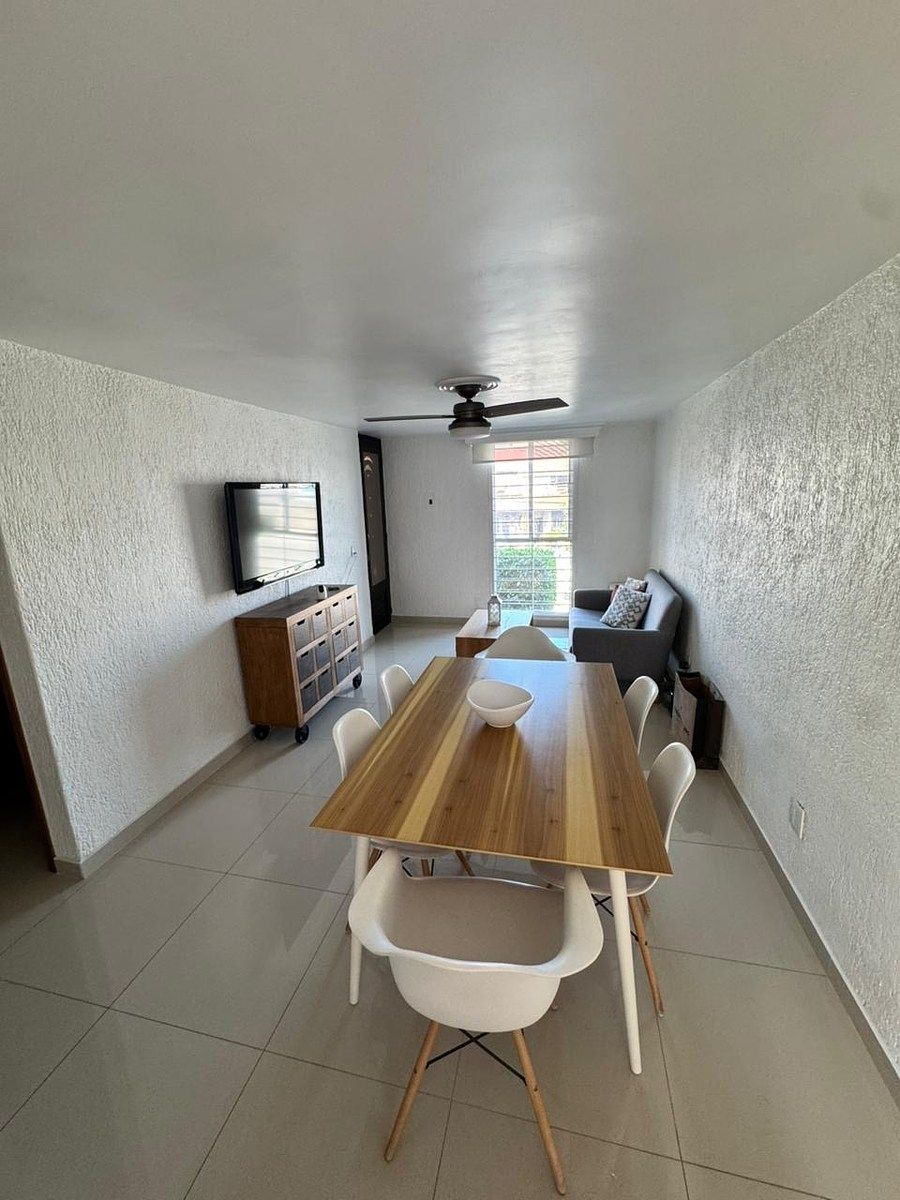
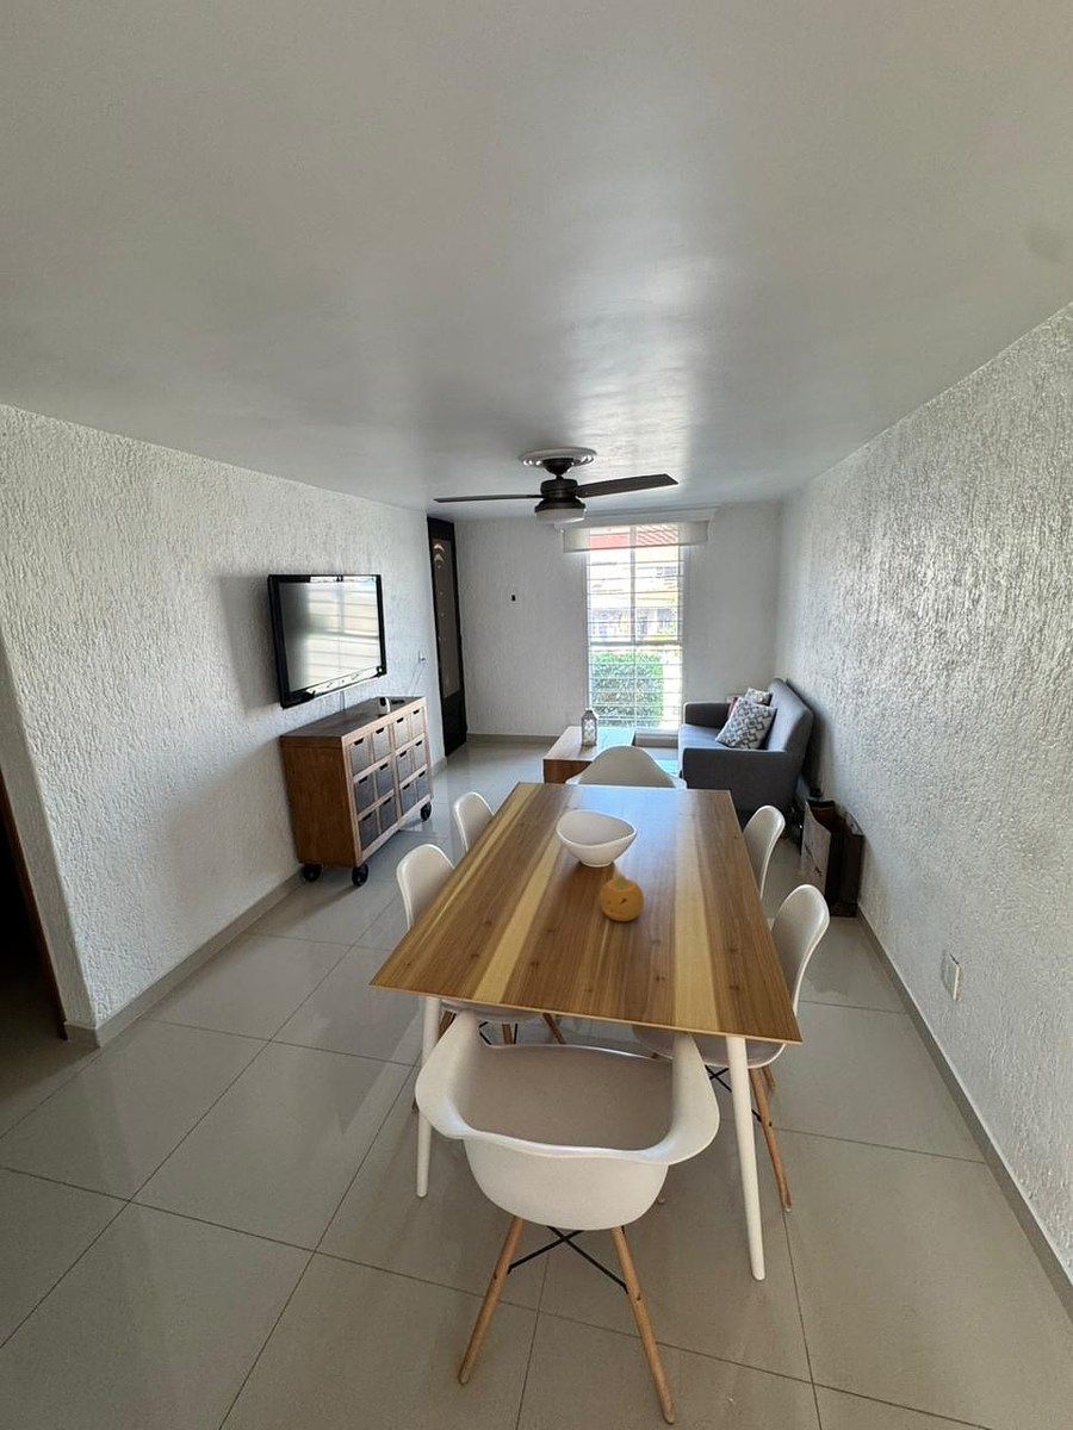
+ fruit (621, 895)
